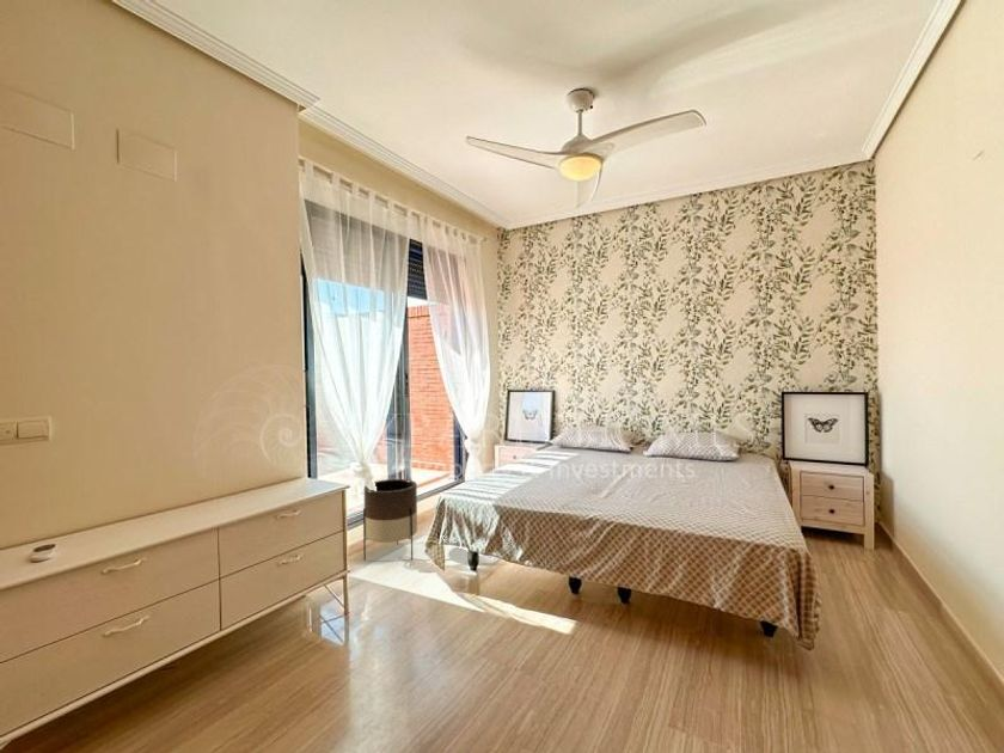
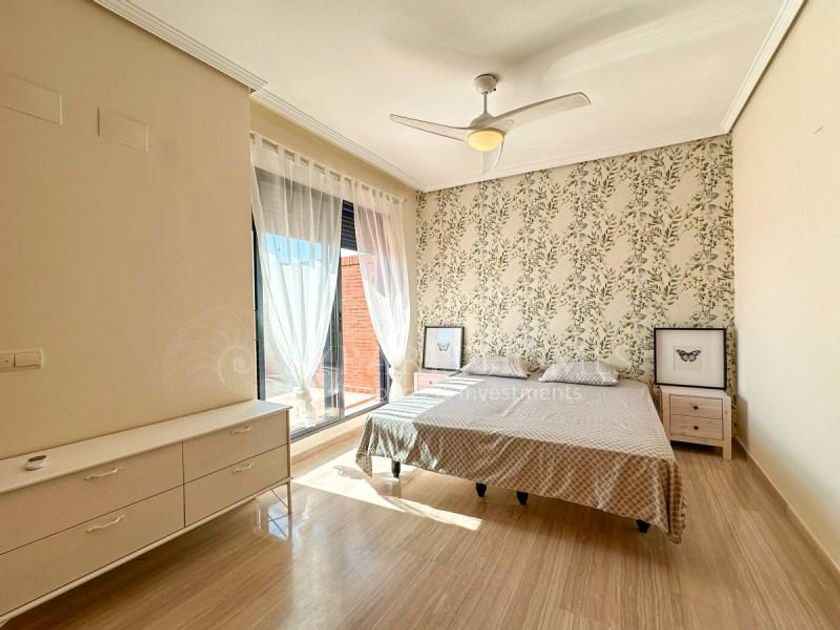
- planter (391, 520)
